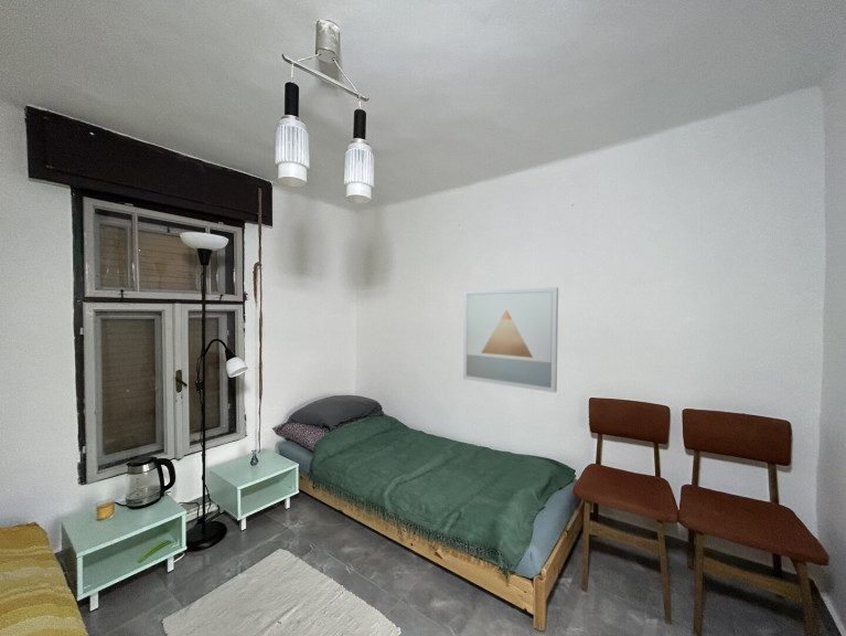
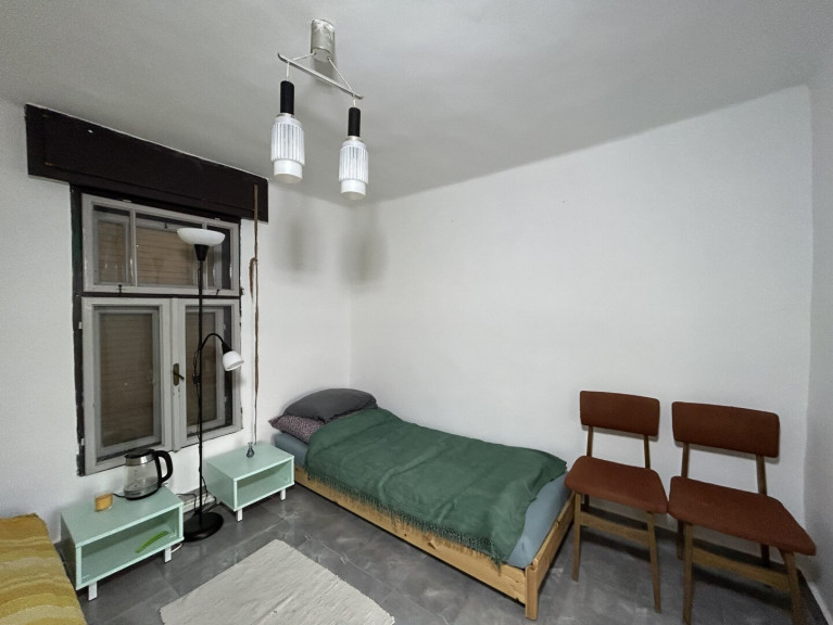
- wall art (506, 337)
